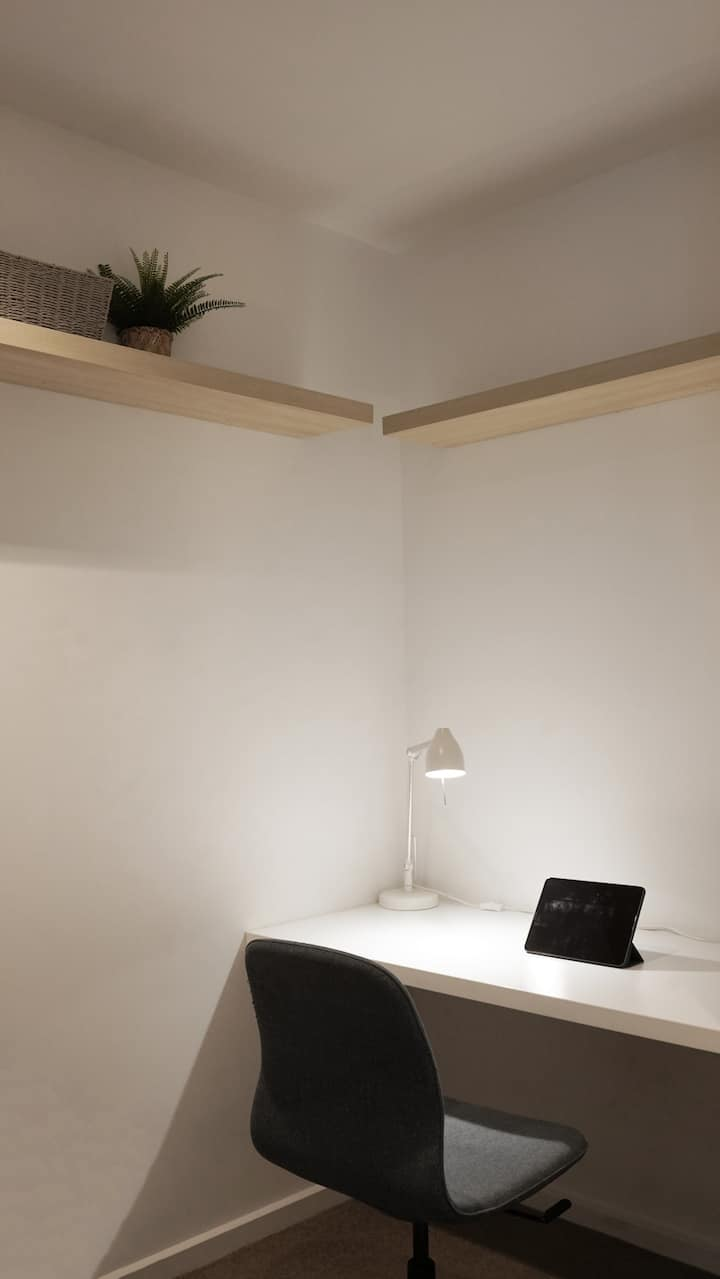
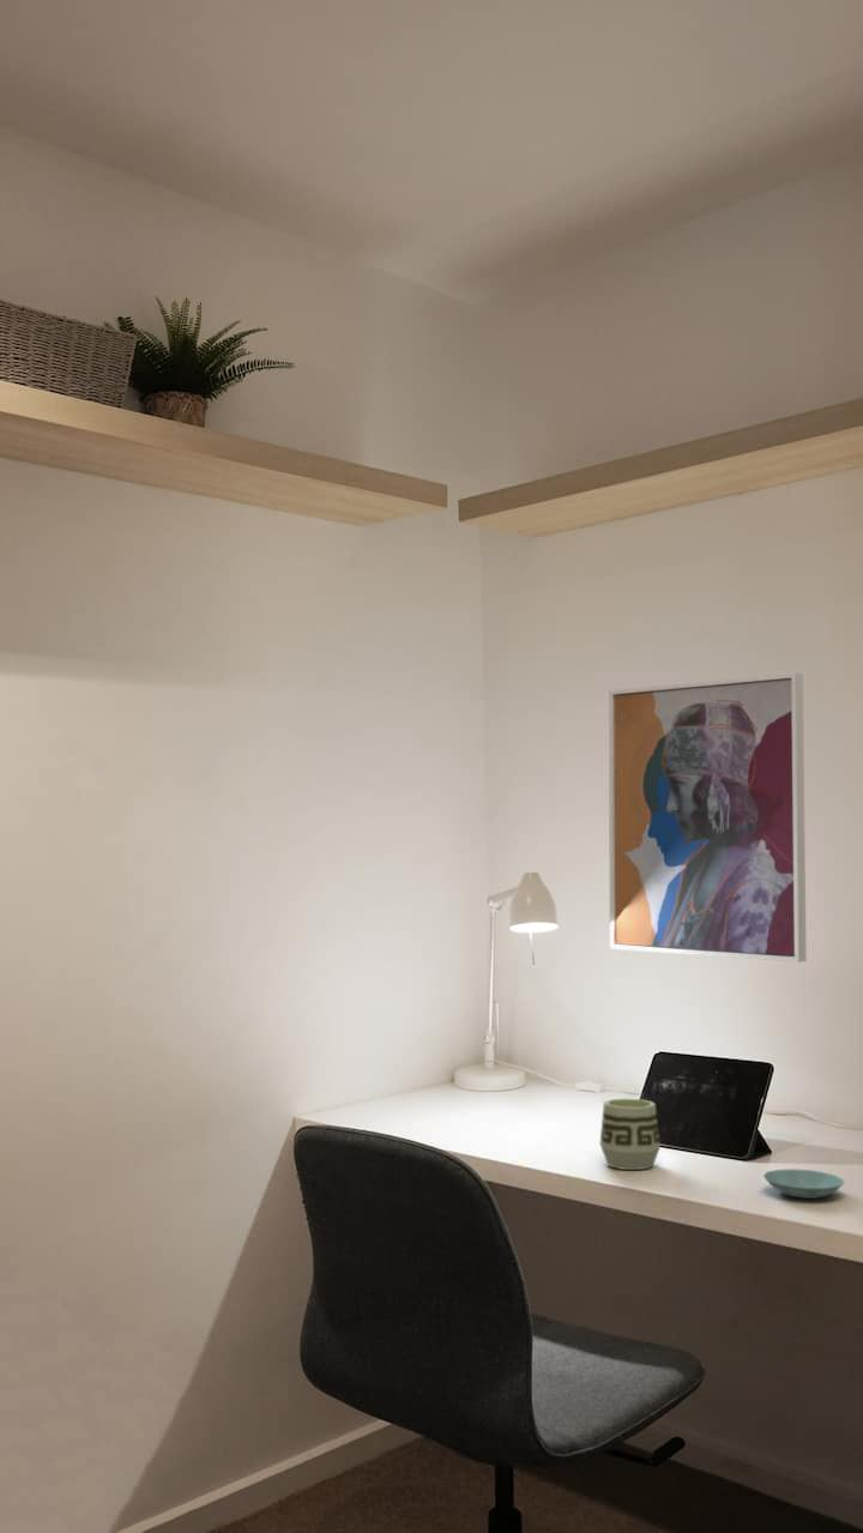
+ wall art (701, 817)
+ cup (629, 1134)
+ saucer (803, 1185)
